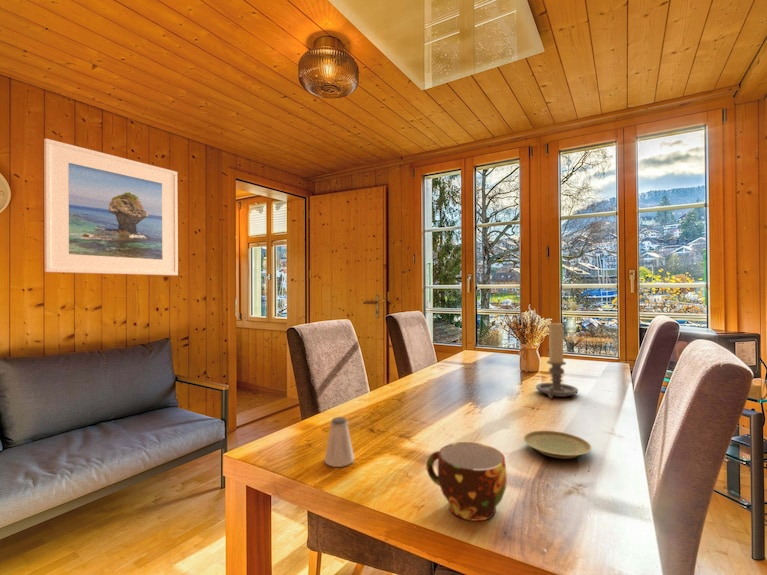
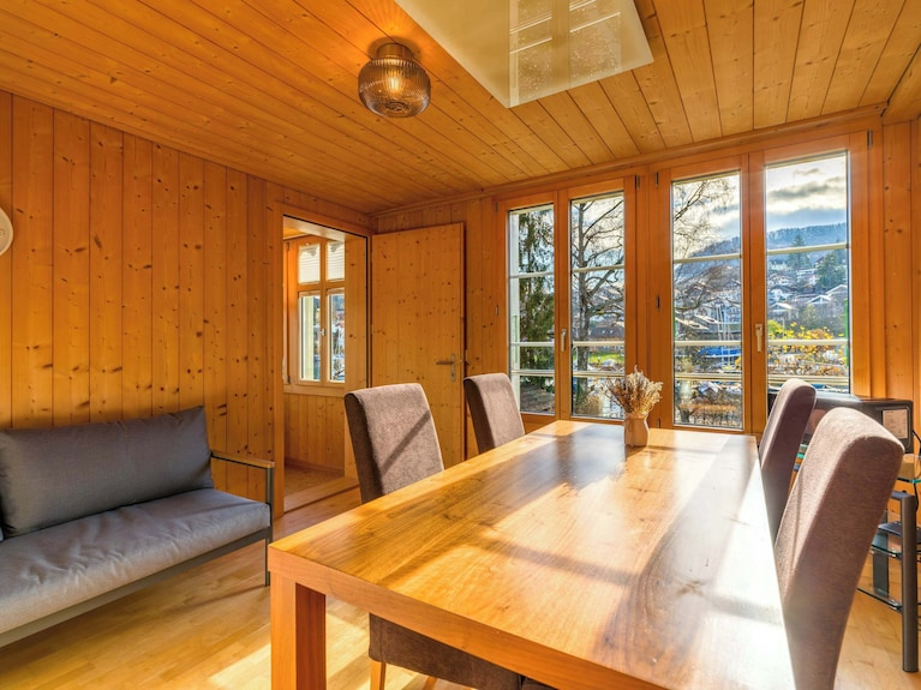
- plate (556, 445)
- candle holder (555, 358)
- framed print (119, 215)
- cup (467, 481)
- saltshaker (339, 439)
